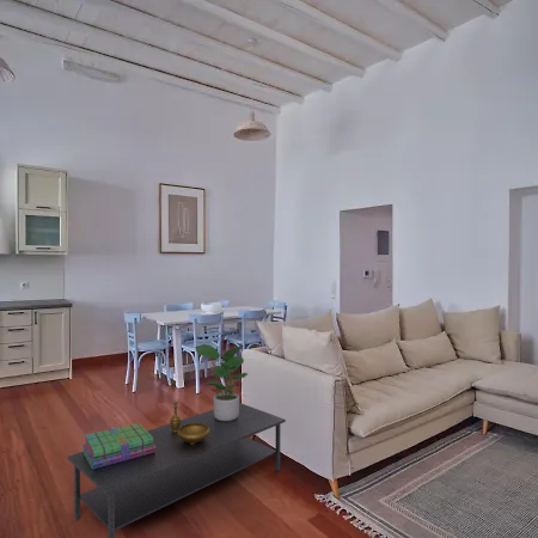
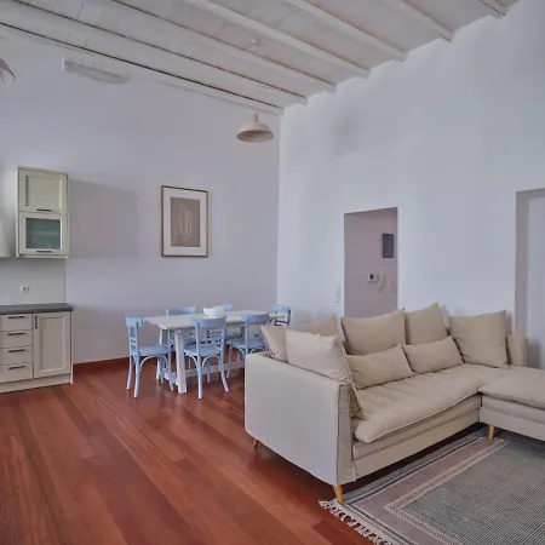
- stack of books (118, 444)
- coffee table (188, 463)
- decorative bowl (187, 424)
- potted plant (224, 379)
